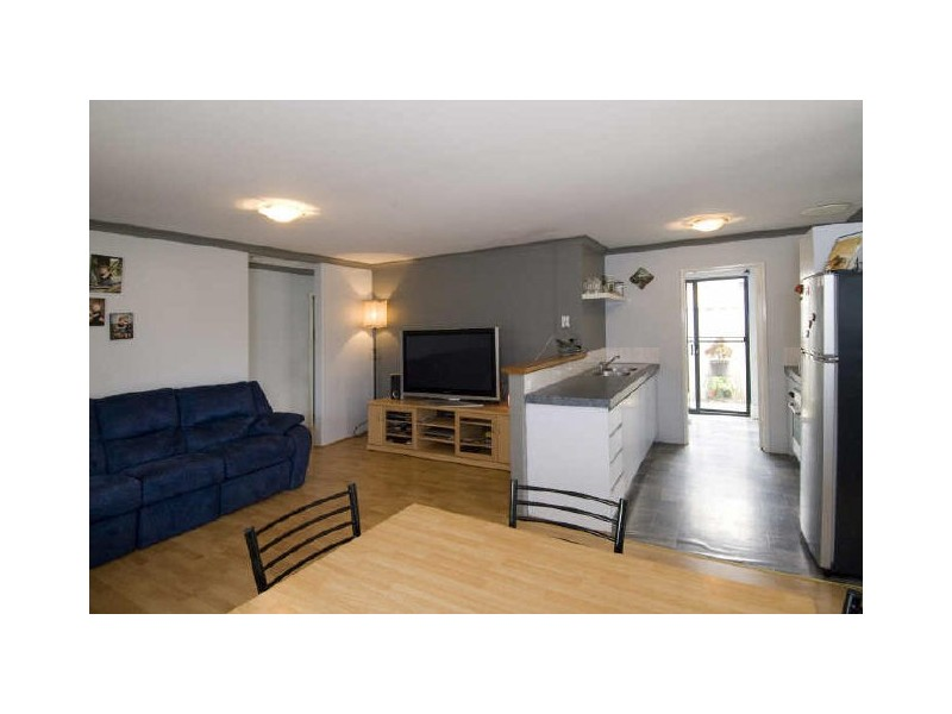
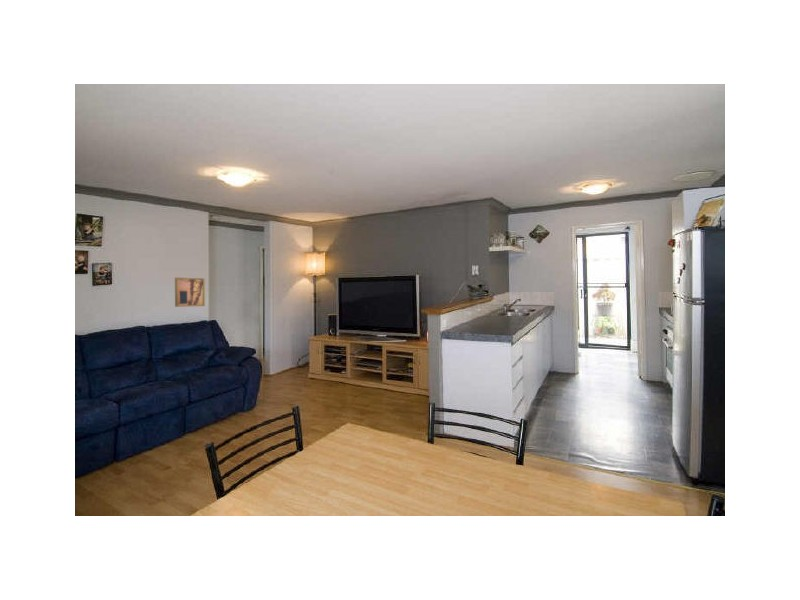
+ wall art (190, 292)
